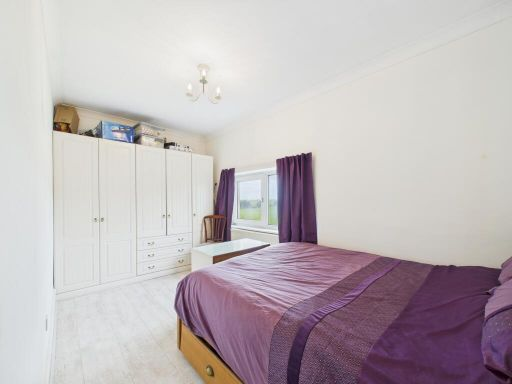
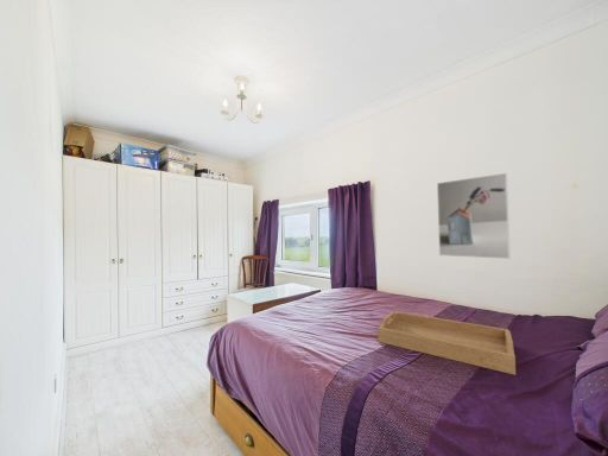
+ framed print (470, 217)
+ serving tray (442, 334)
